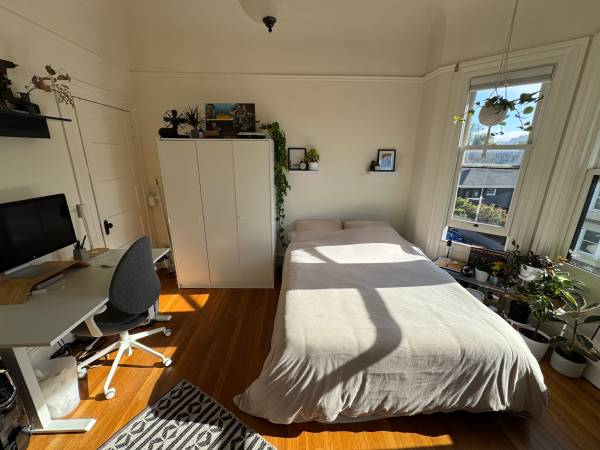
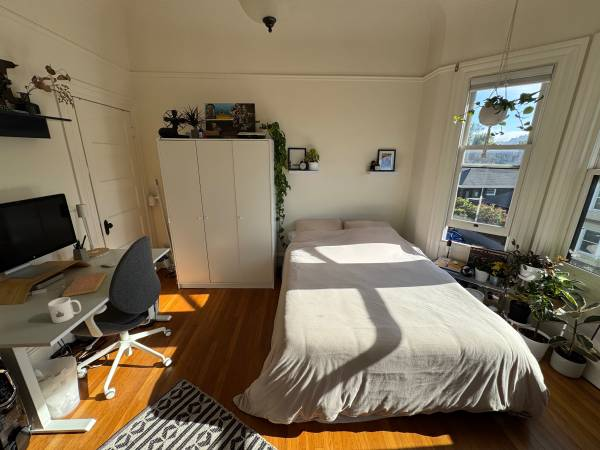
+ notebook (86, 283)
+ mug (66, 308)
